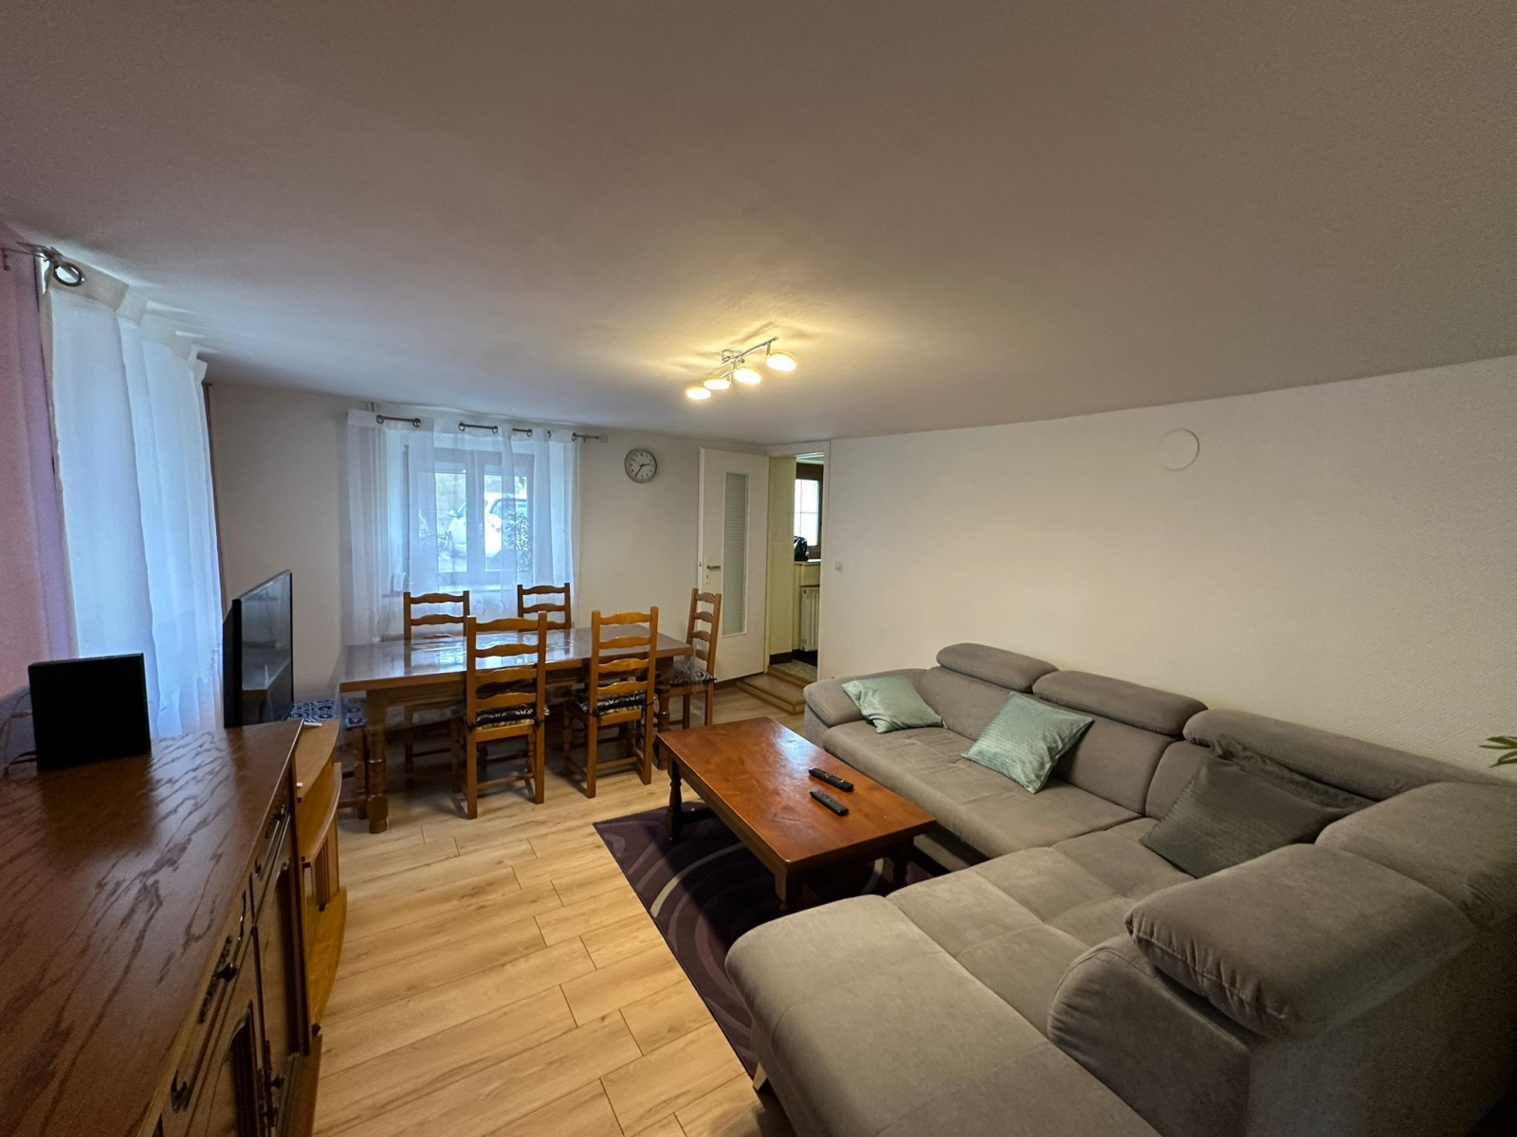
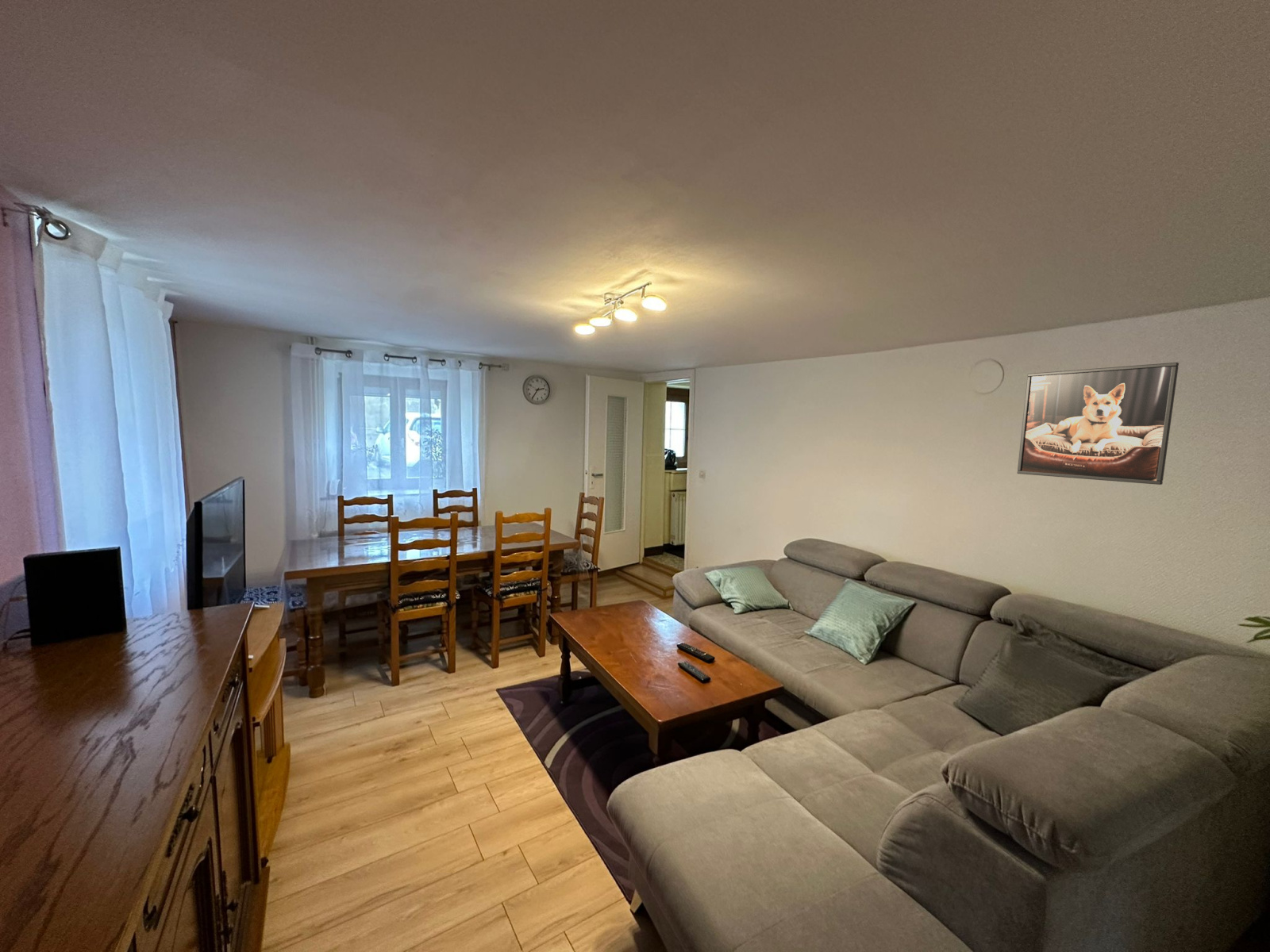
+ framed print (1089, 424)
